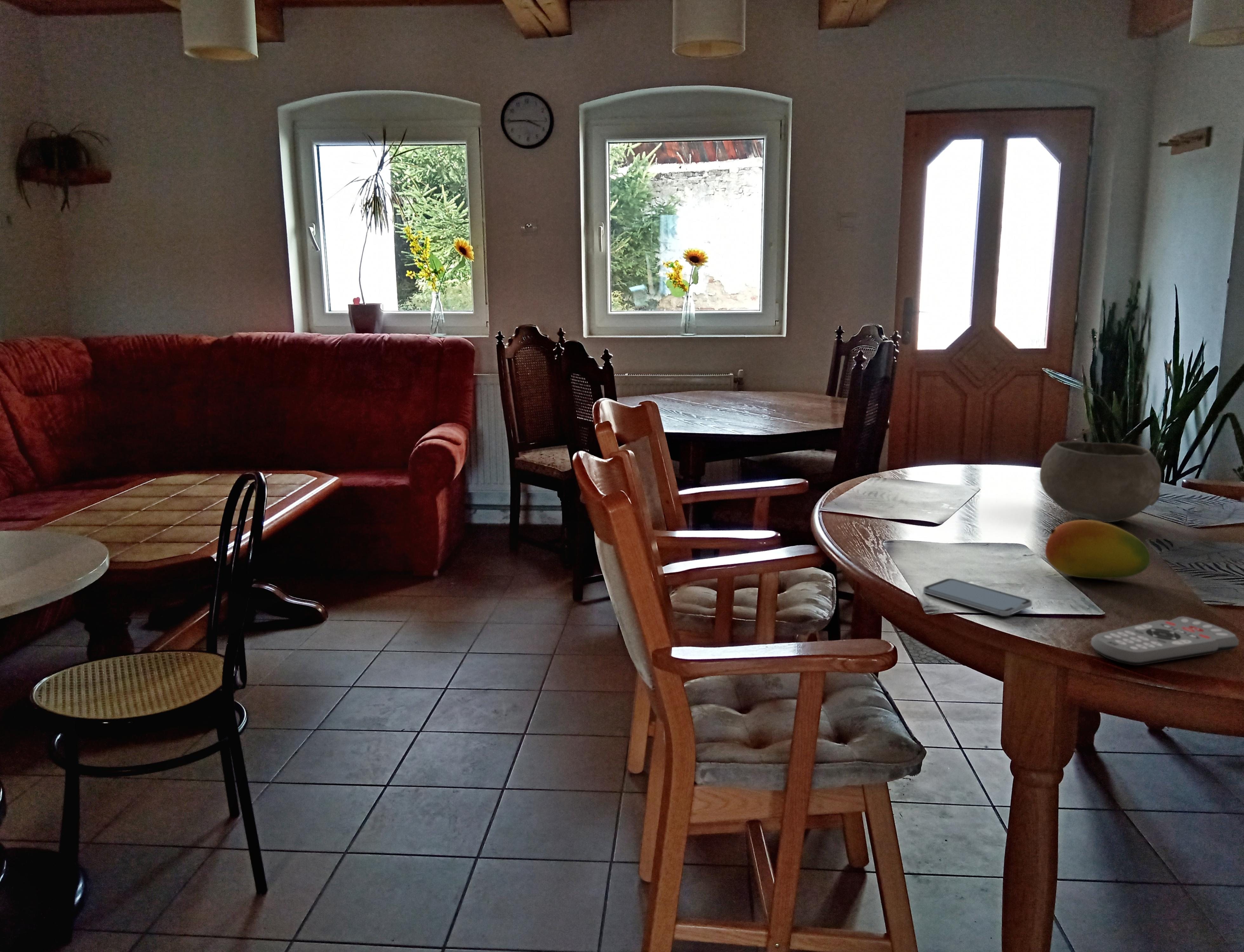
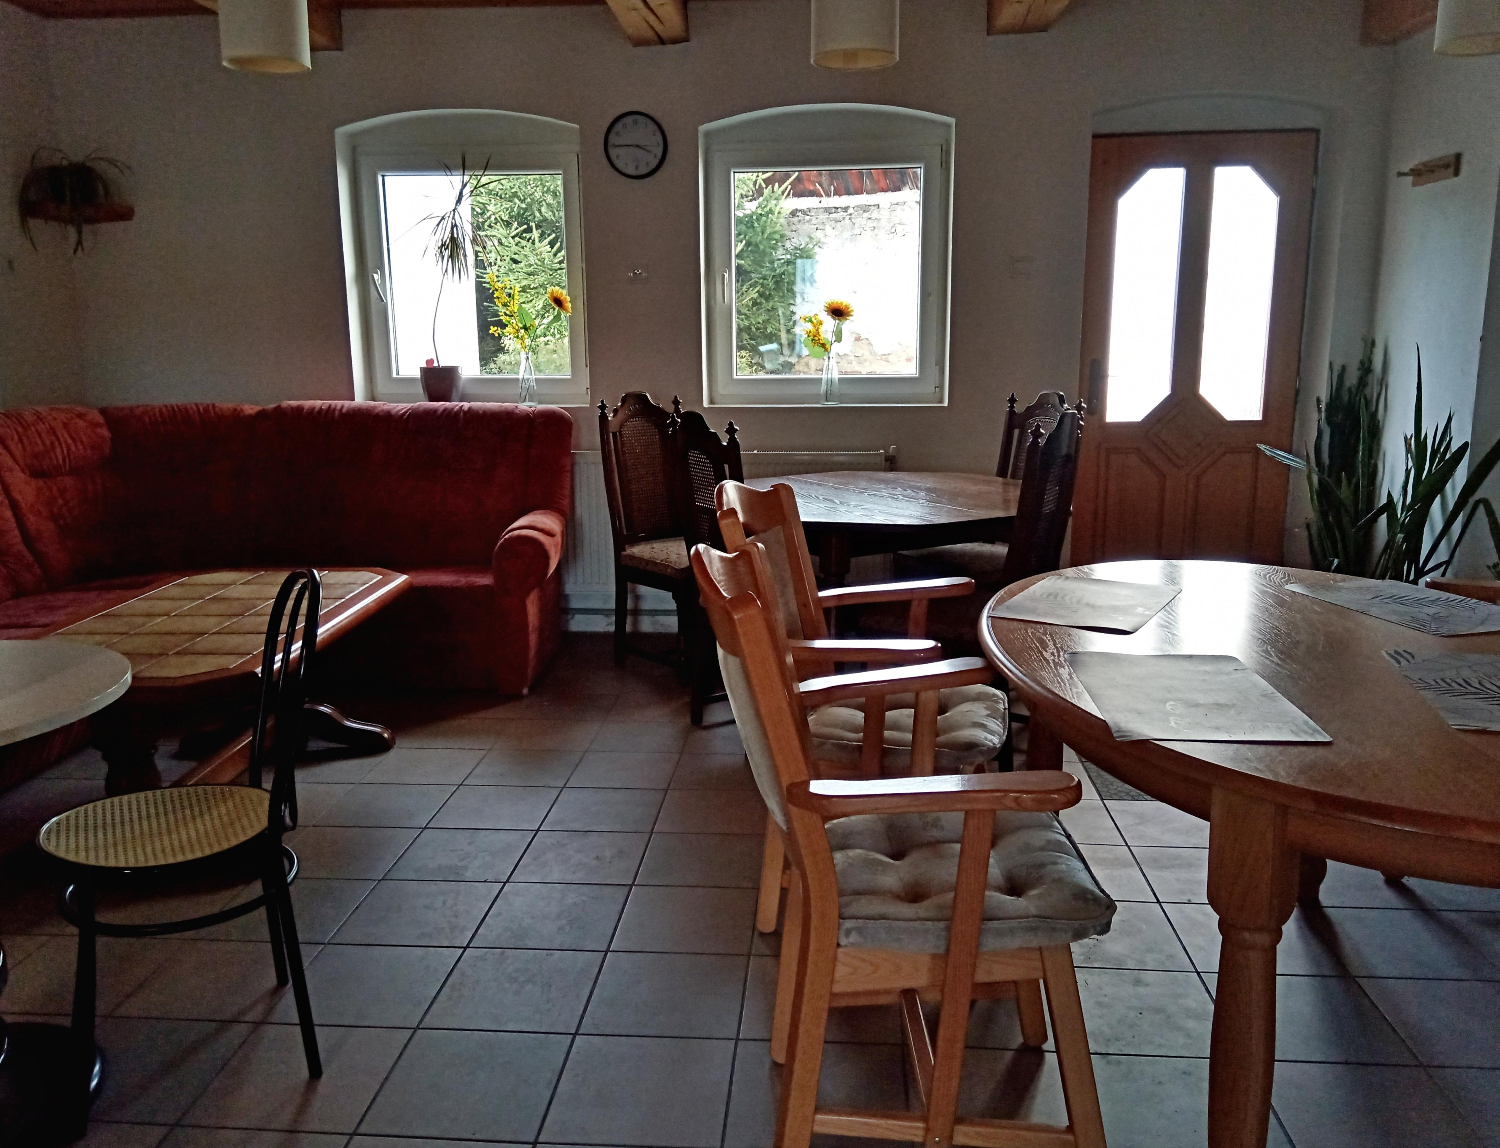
- fruit (1098, 550)
- bowl (1097, 482)
- smartphone (976, 596)
- remote control (1161, 642)
